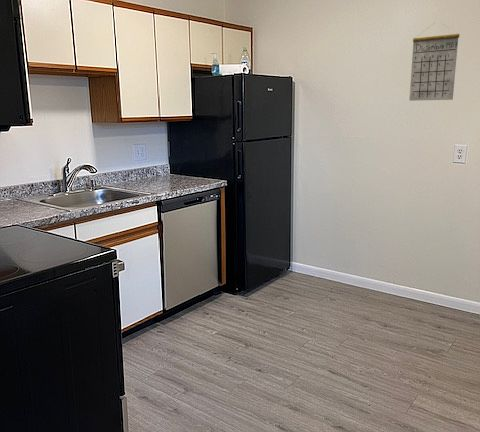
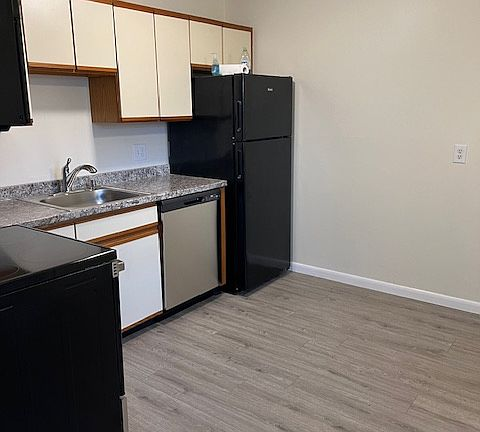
- calendar (433, 60)
